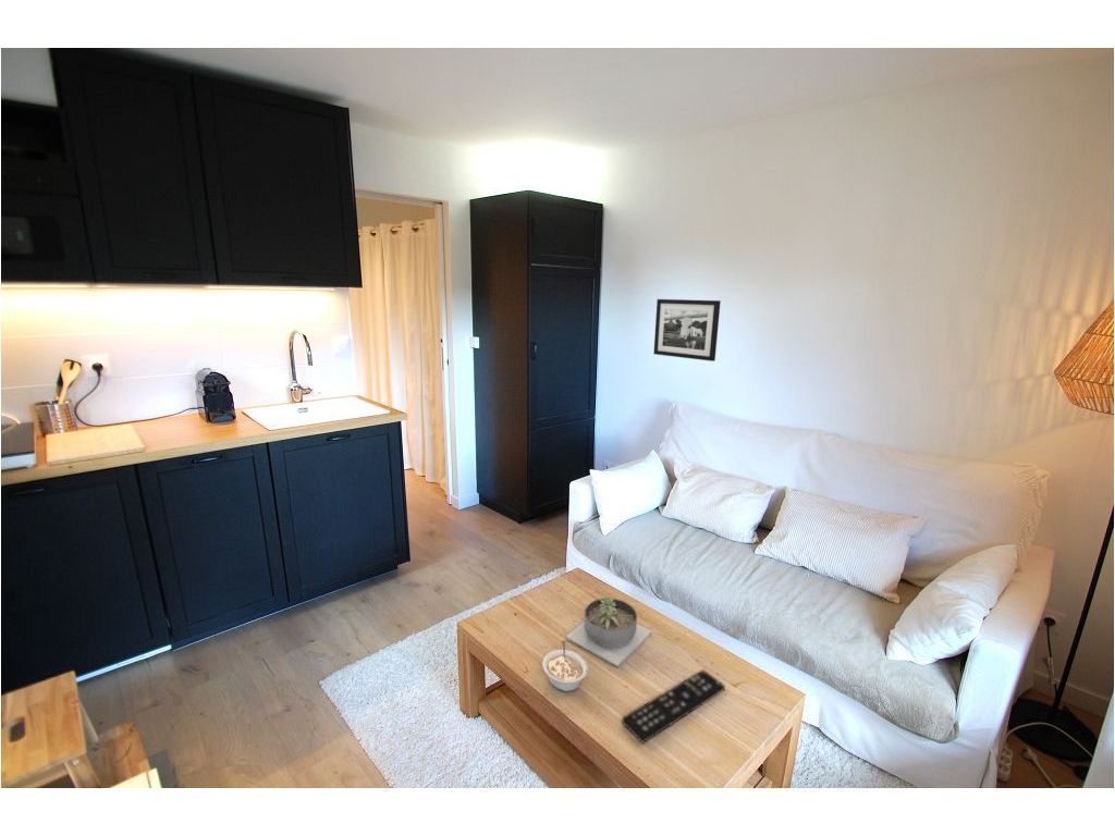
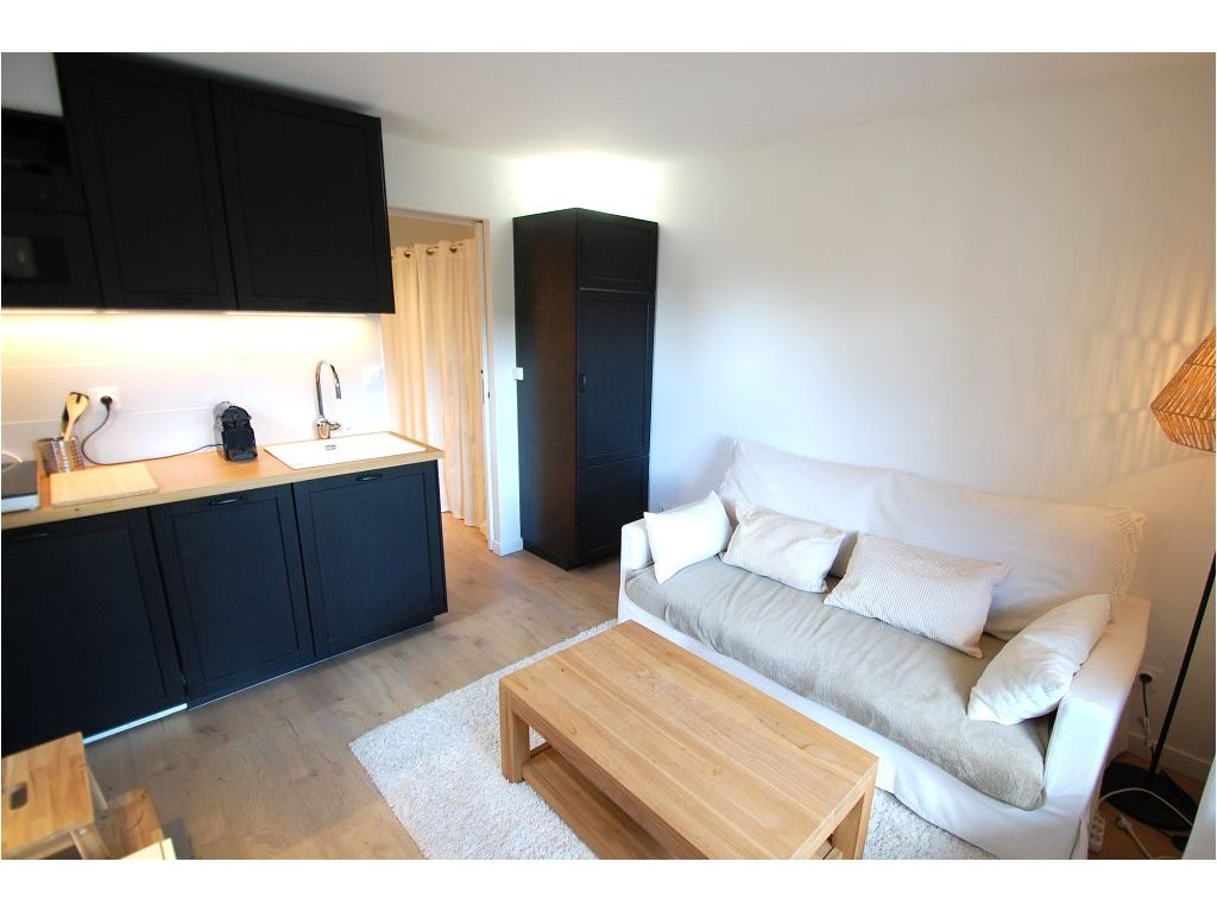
- legume (563, 669)
- succulent planter (610, 616)
- picture frame (685, 329)
- remote control (675, 702)
